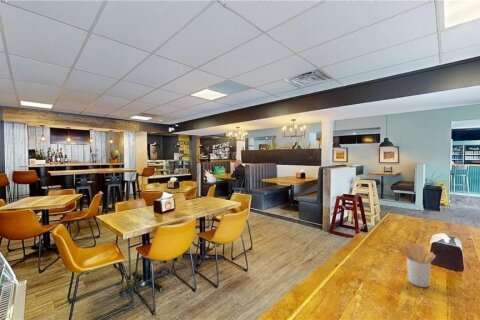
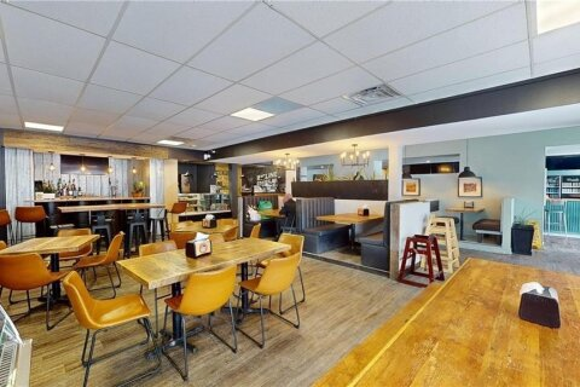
- utensil holder (417, 263)
